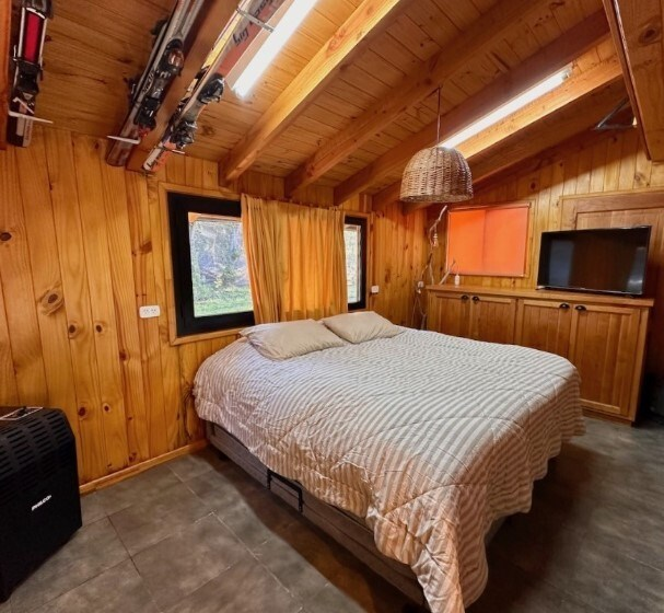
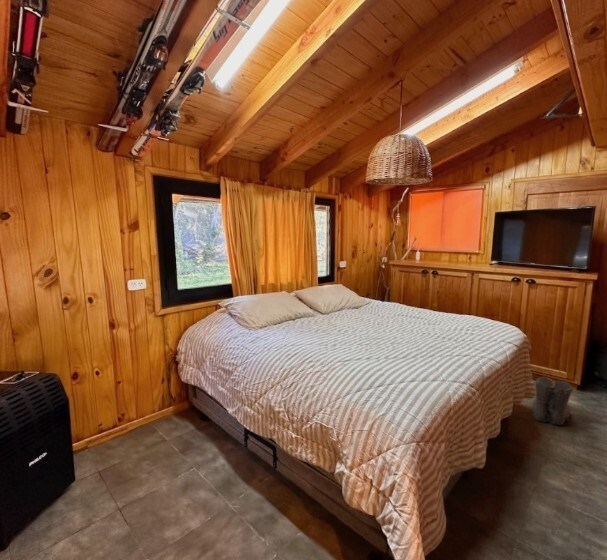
+ boots (552, 396)
